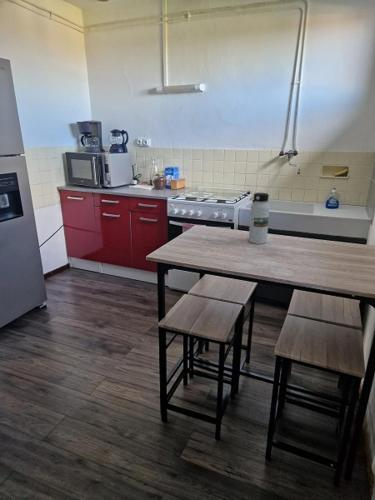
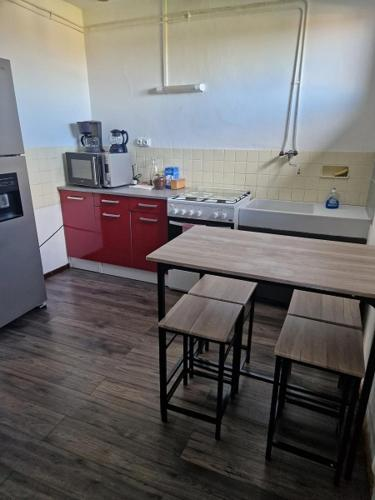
- water bottle (259, 218)
